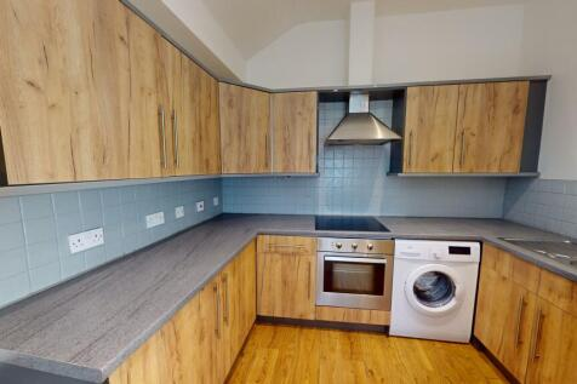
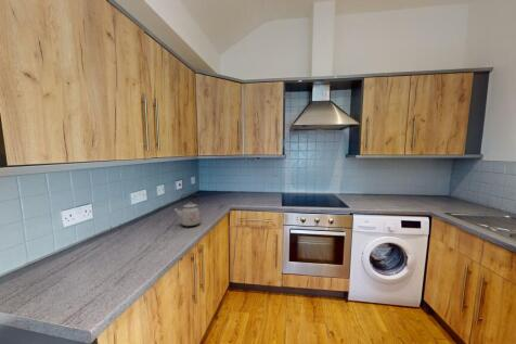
+ kettle (186, 209)
